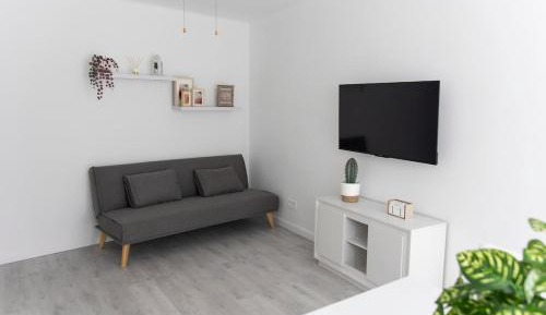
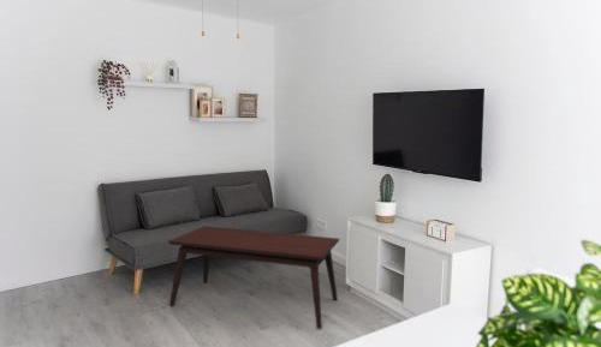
+ coffee table (256, 261)
